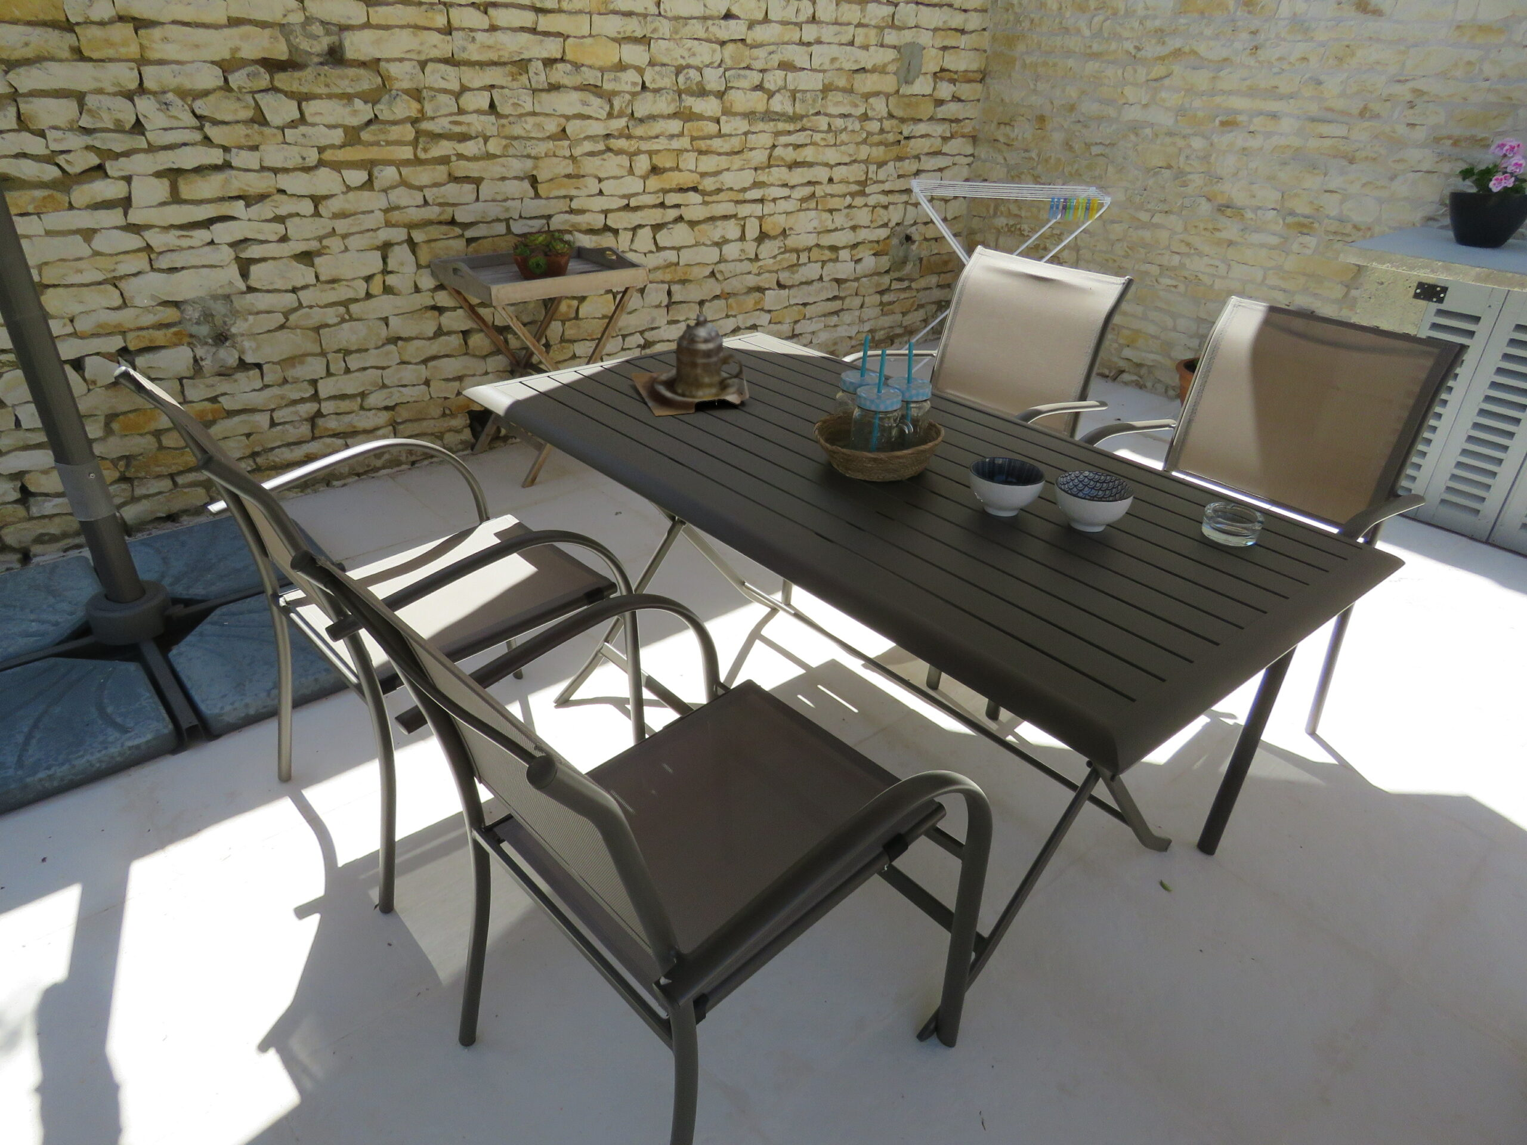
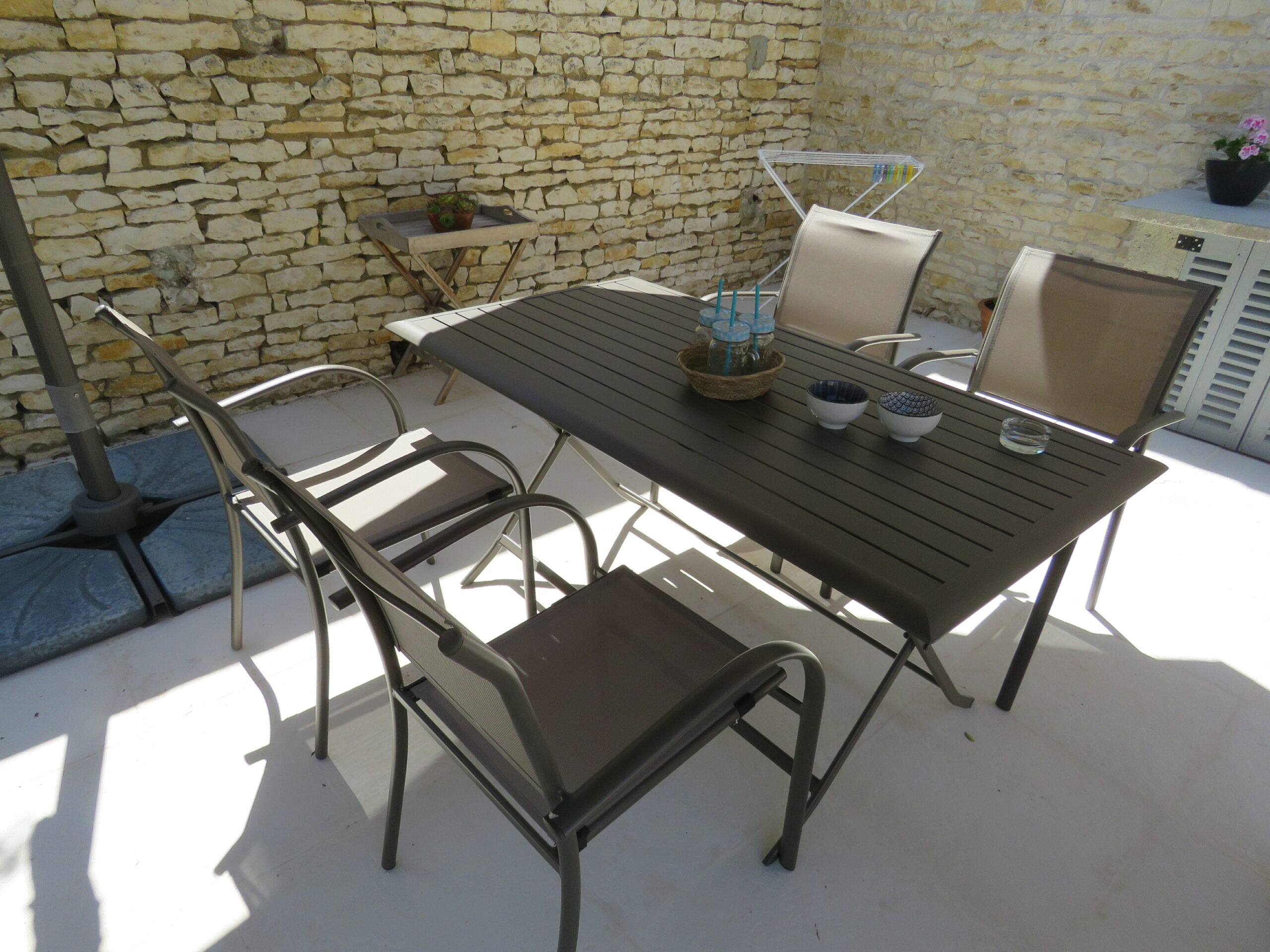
- teapot (690, 355)
